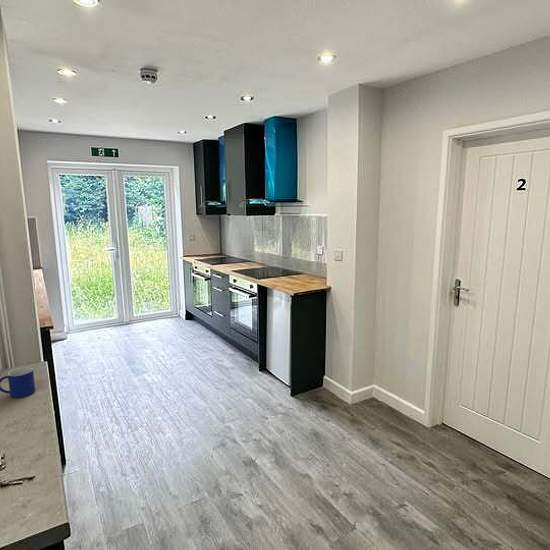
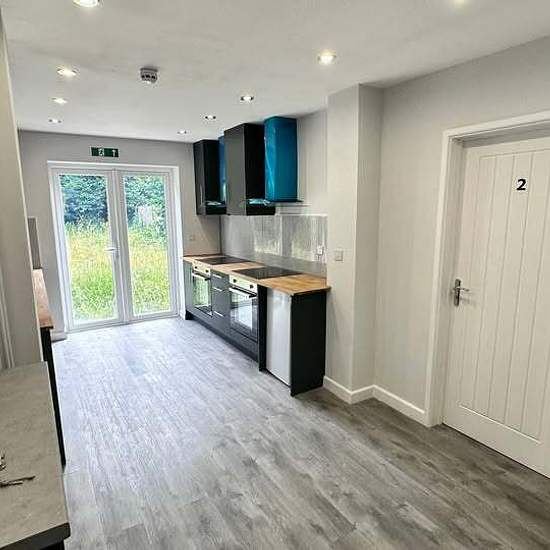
- mug (16, 383)
